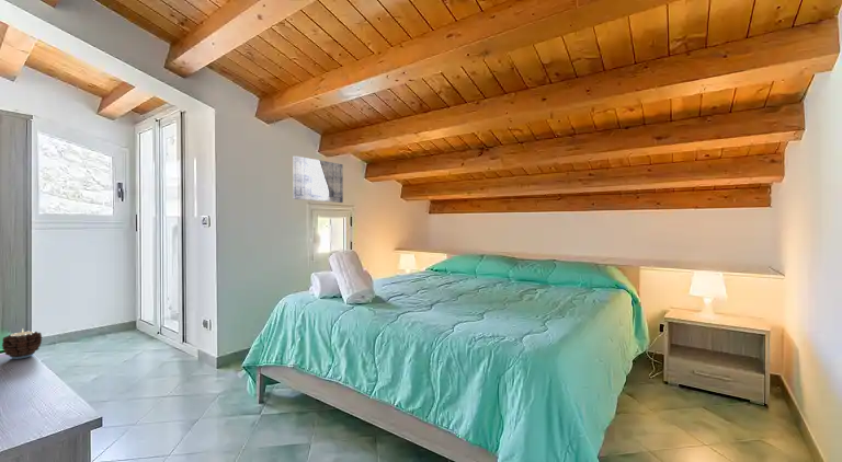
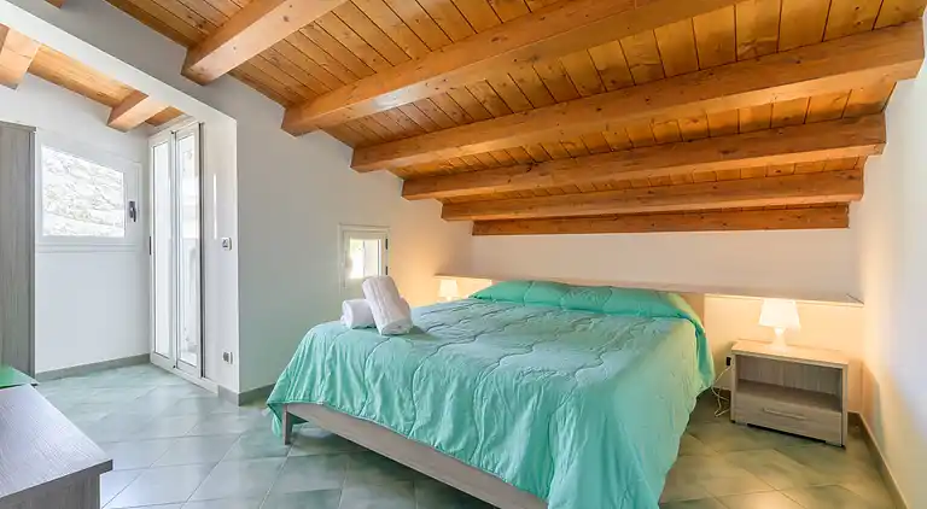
- candle (22, 342)
- wall art (319, 181)
